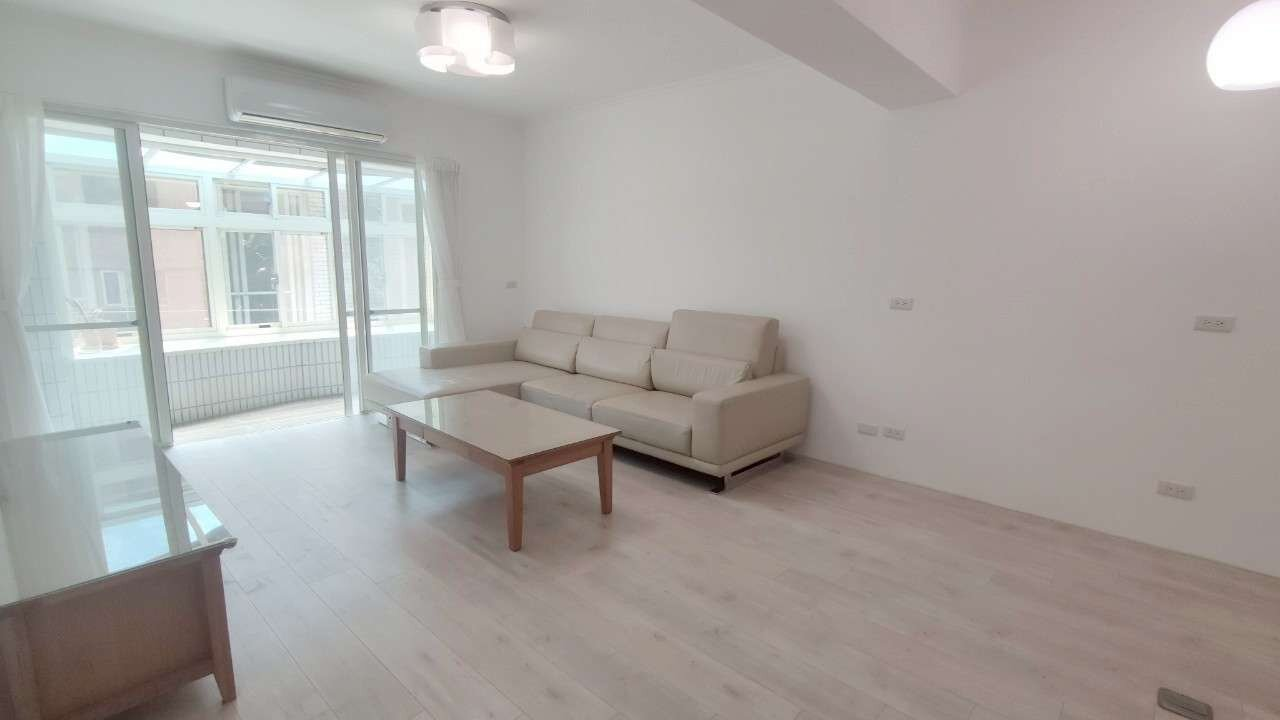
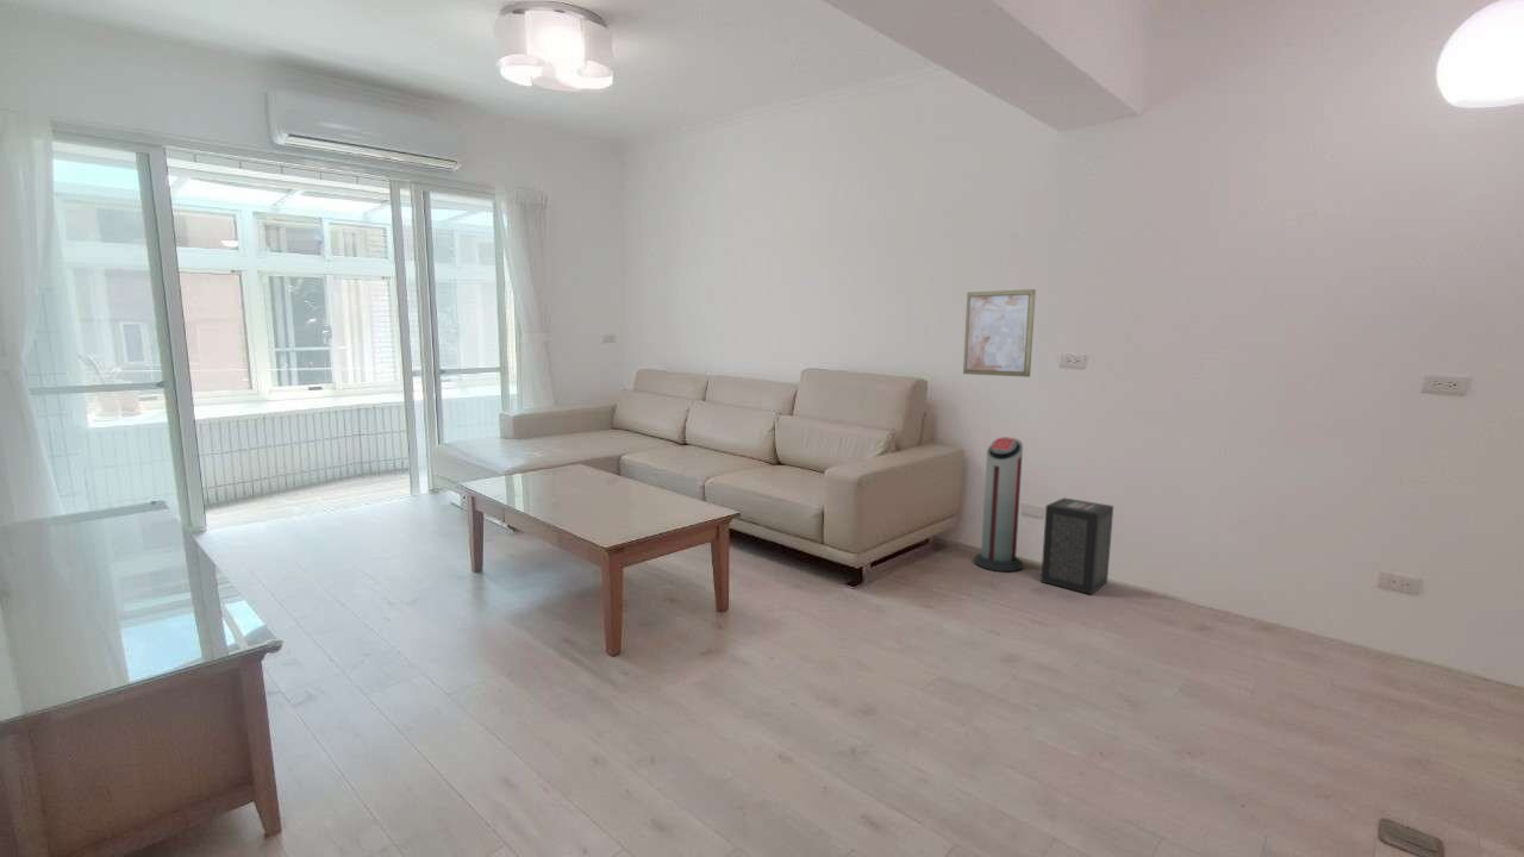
+ speaker (1076, 544)
+ wall art (997, 333)
+ air purifier (1001, 501)
